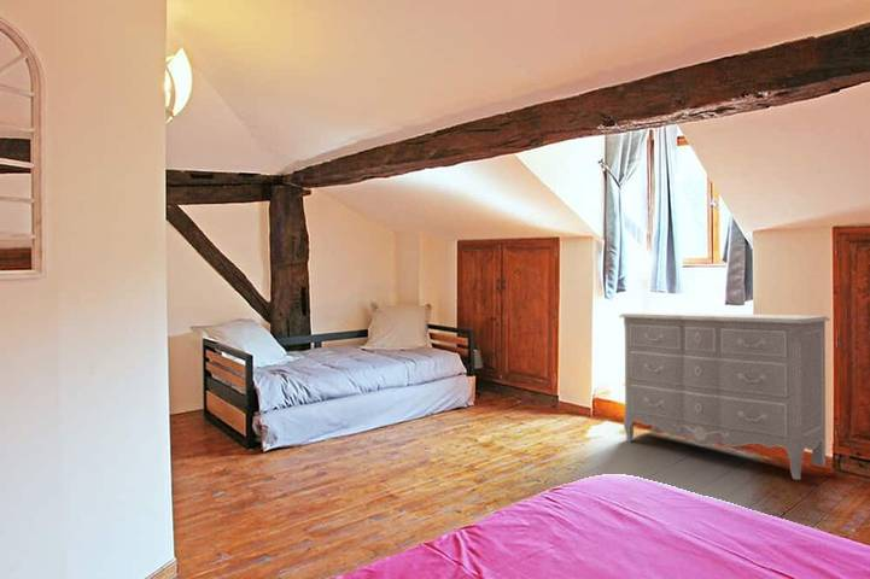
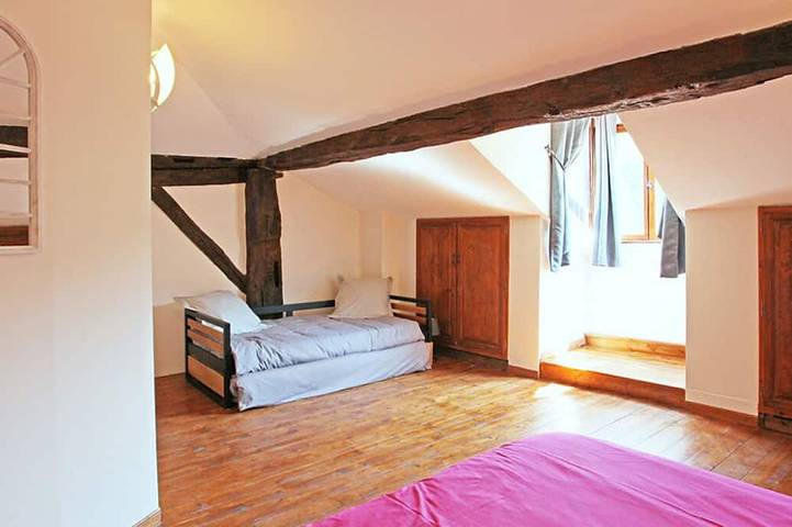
- dresser (713, 385)
